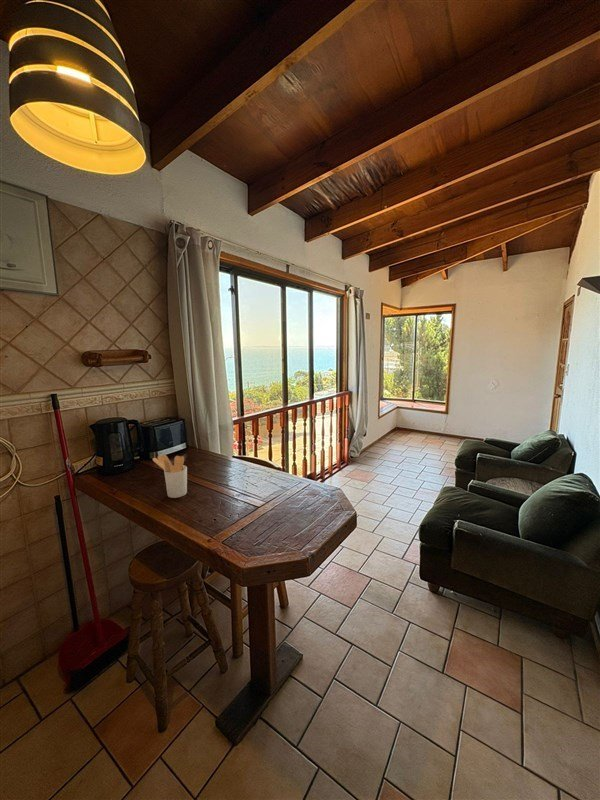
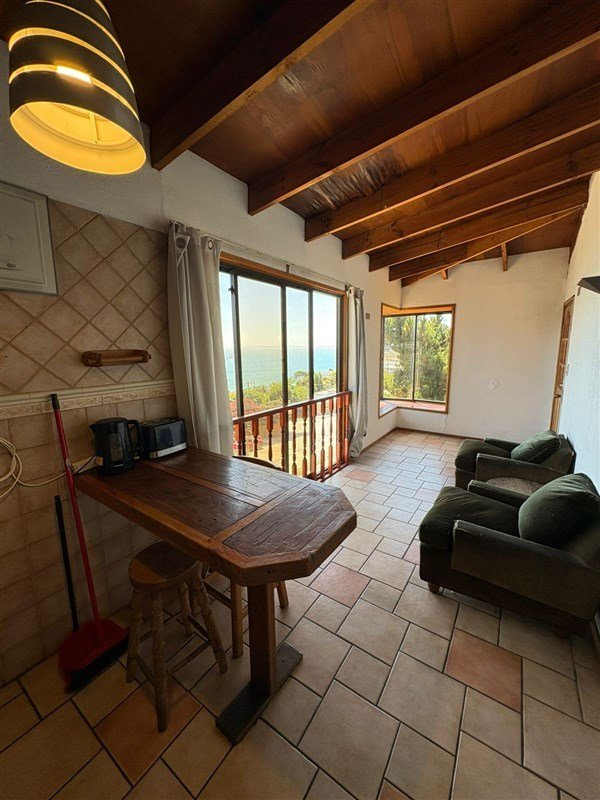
- utensil holder (171, 474)
